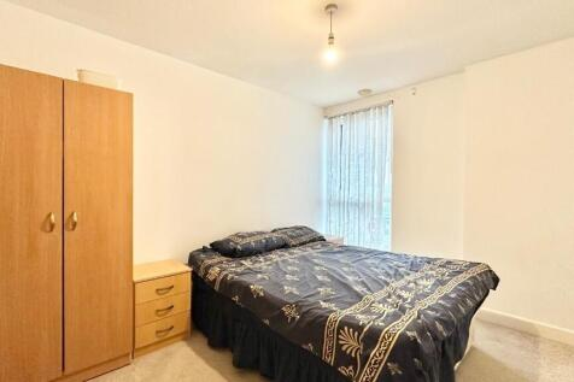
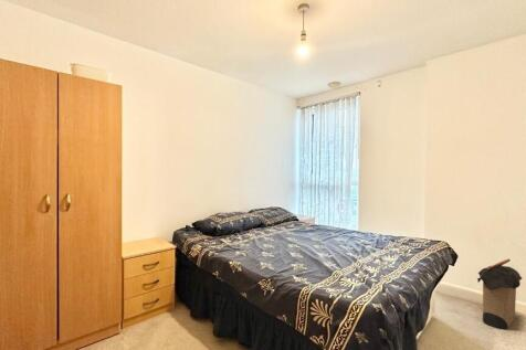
+ laundry hamper (497, 286)
